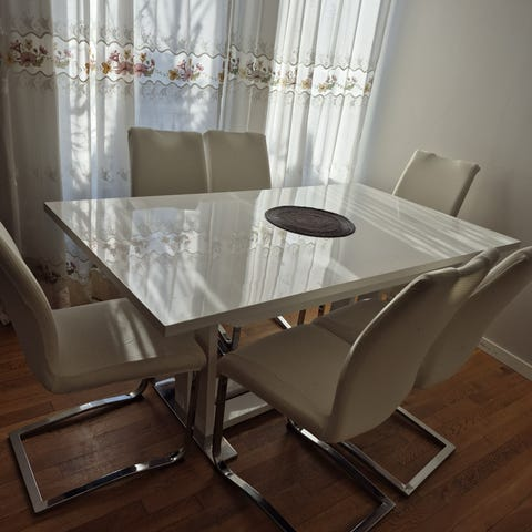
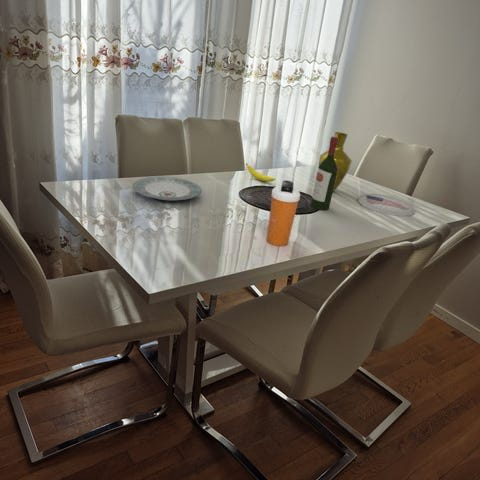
+ plate (167, 191)
+ shaker bottle (282, 213)
+ plate (386, 204)
+ vase (335, 161)
+ banana (261, 174)
+ wine bottle (326, 173)
